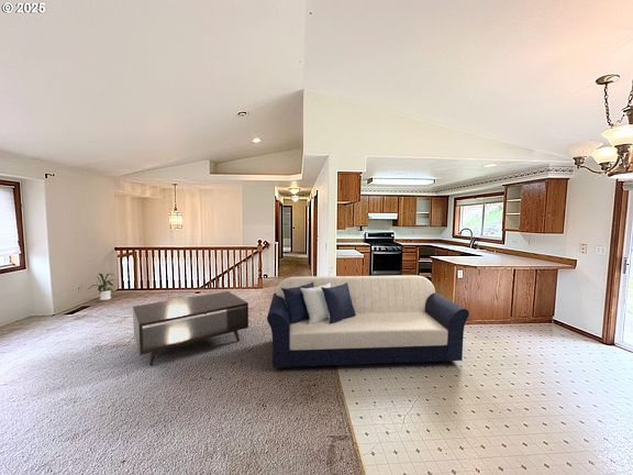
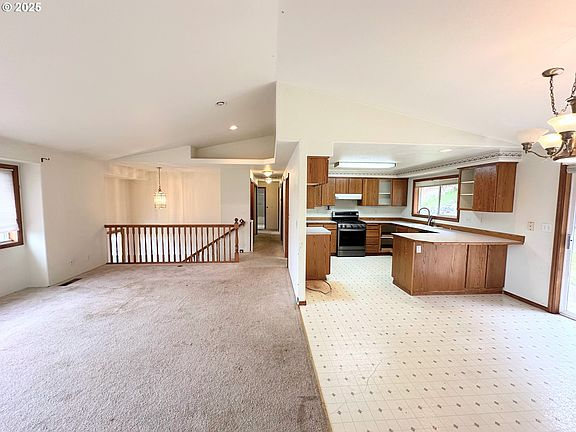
- sofa (362, 317)
- coffee table (191, 323)
- house plant (104, 285)
